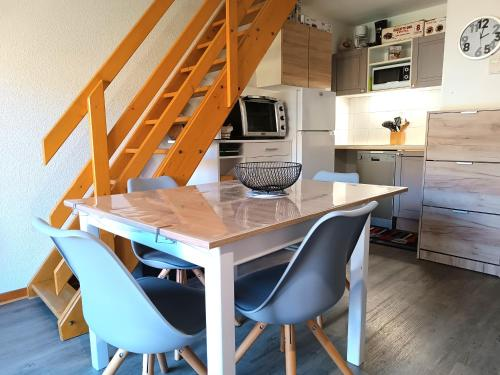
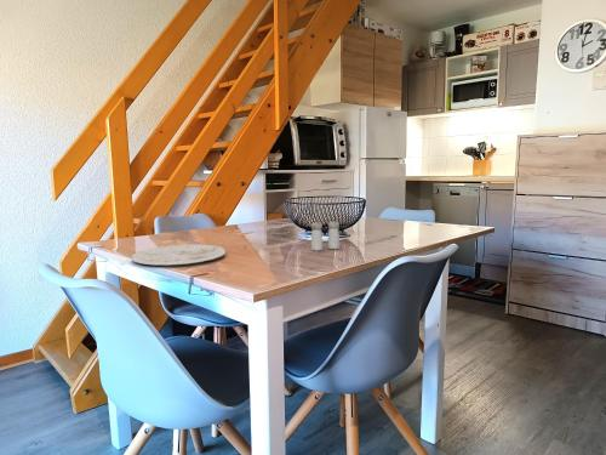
+ salt and pepper shaker (321, 235)
+ plate (179, 255)
